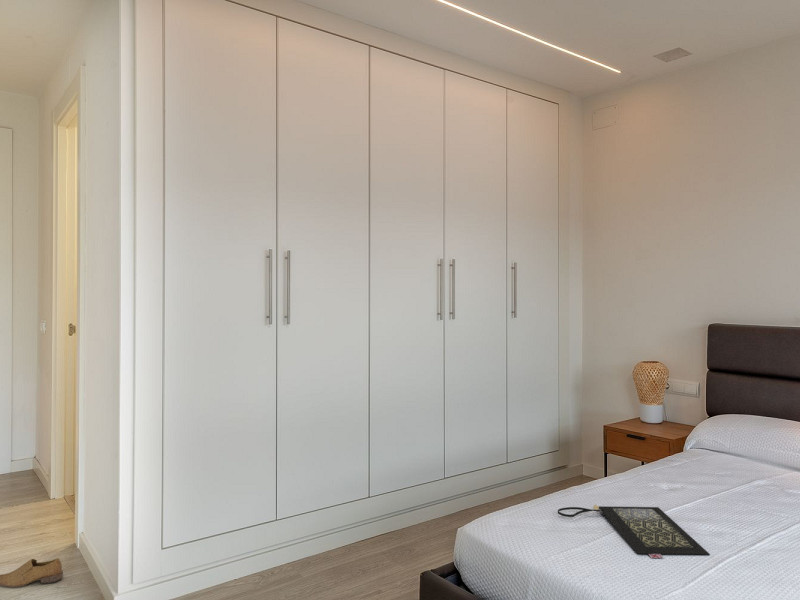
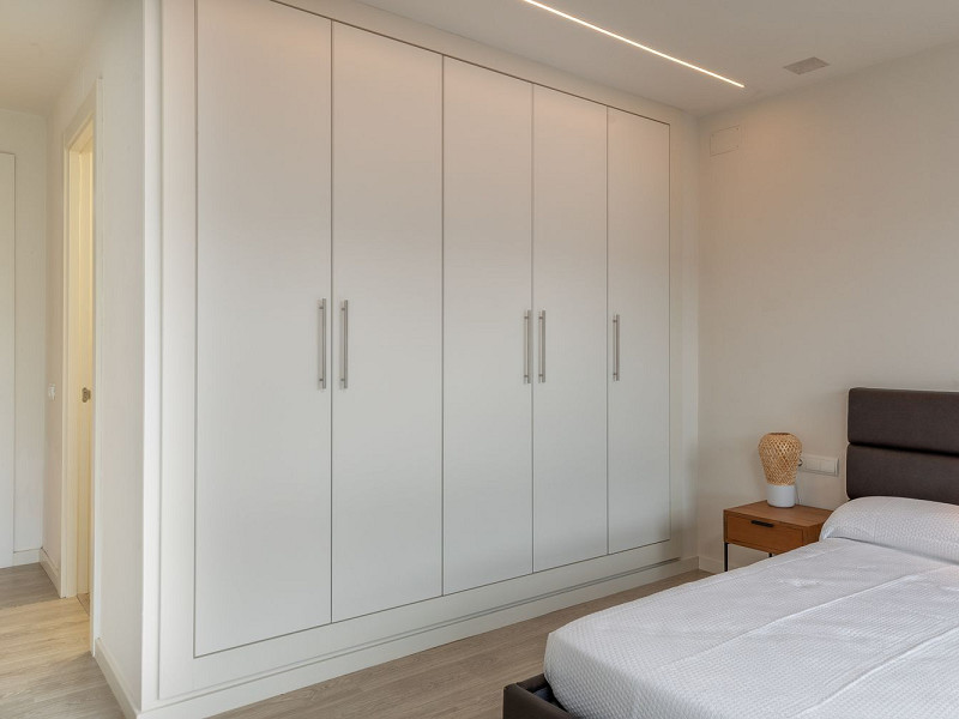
- clutch bag (643, 525)
- shoe (26, 570)
